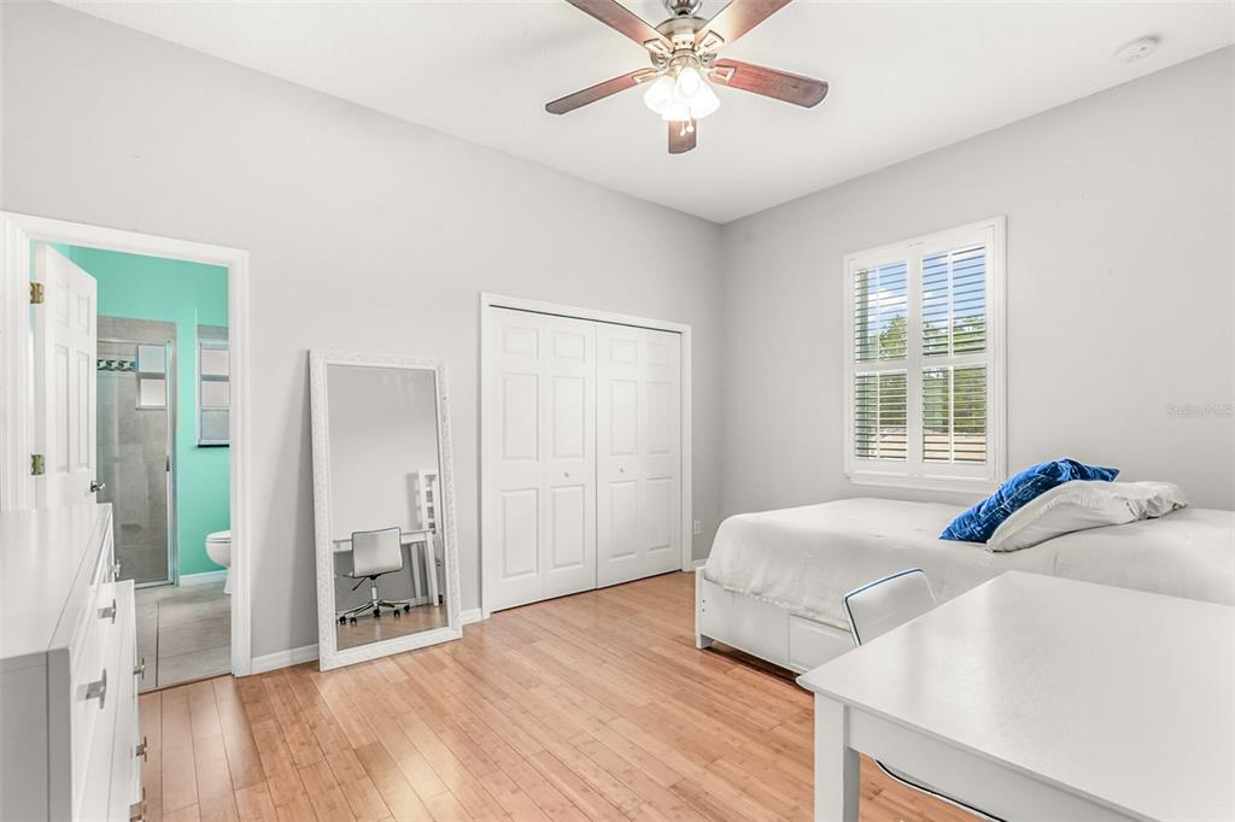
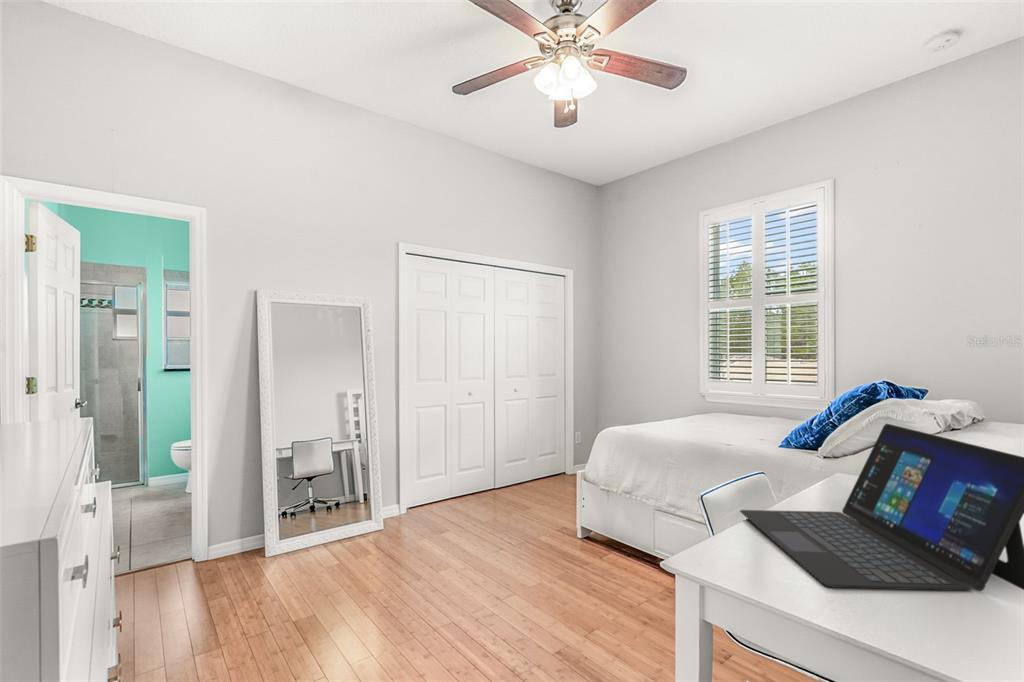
+ laptop (863, 491)
